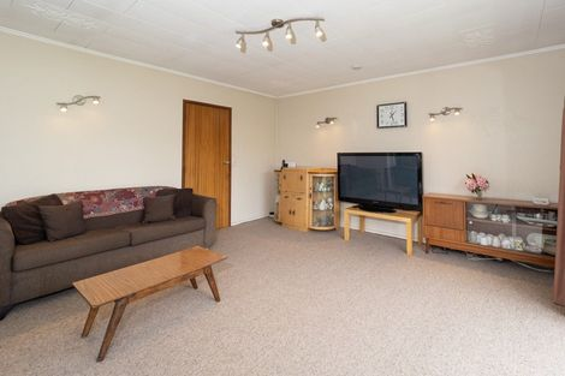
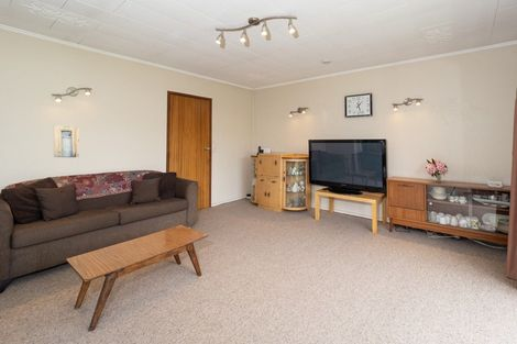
+ wall art (66, 142)
